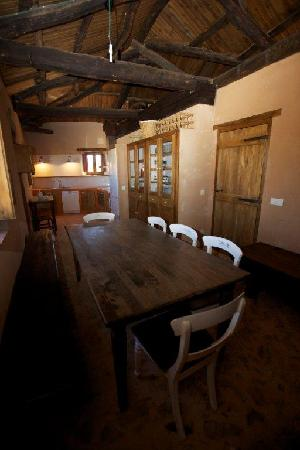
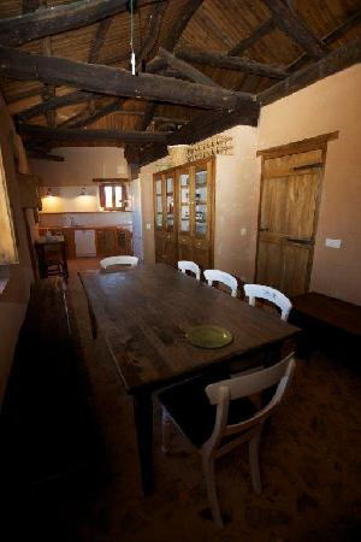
+ plate (208, 335)
